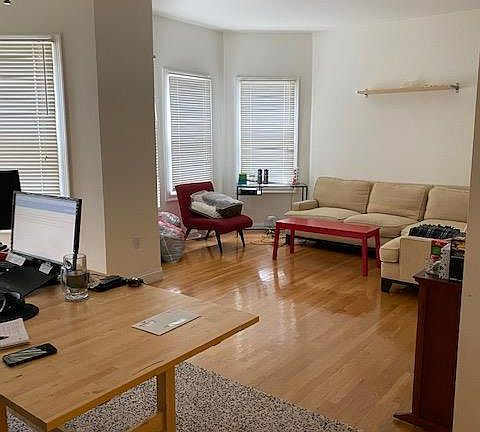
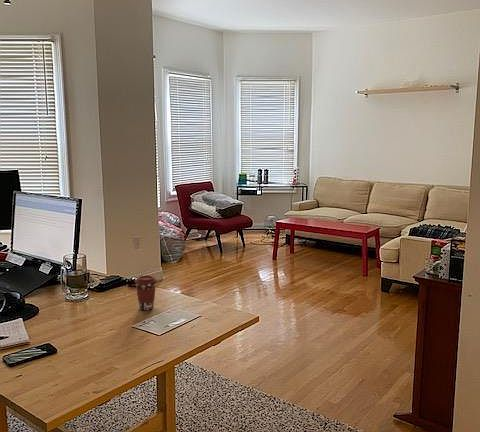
+ coffee cup (146, 292)
